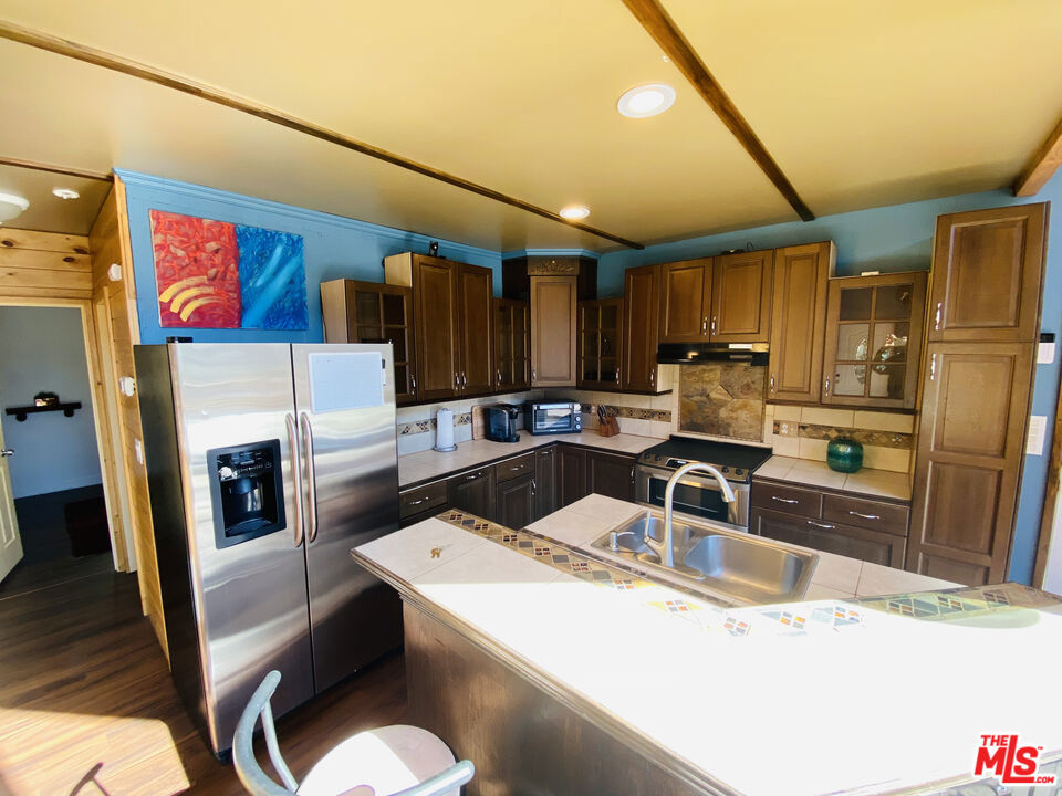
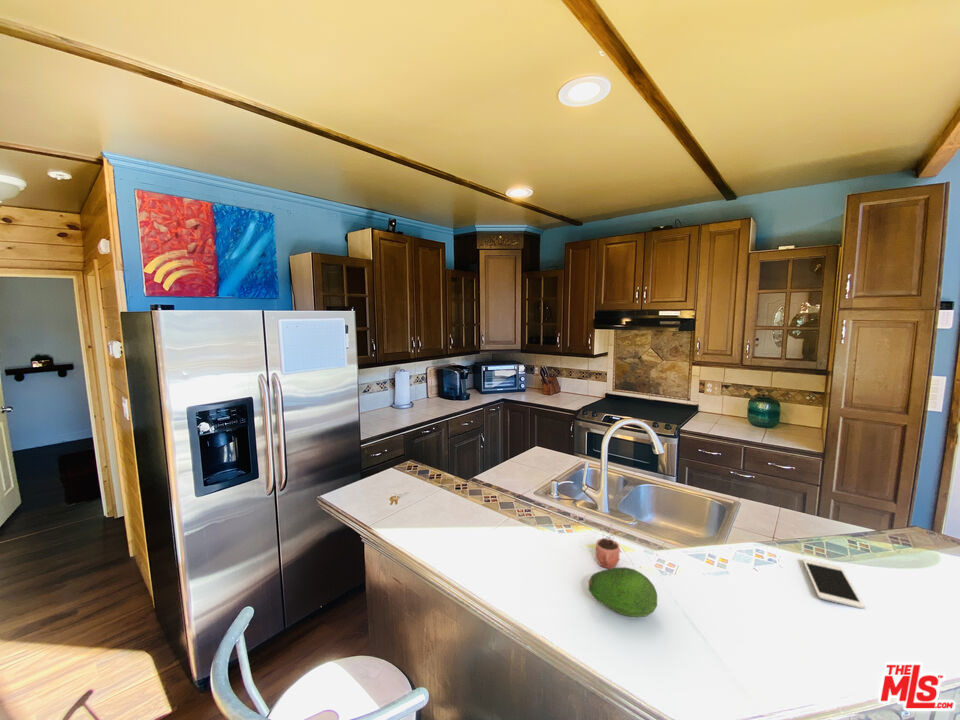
+ cocoa (606, 546)
+ cell phone (830, 581)
+ fruit (622, 589)
